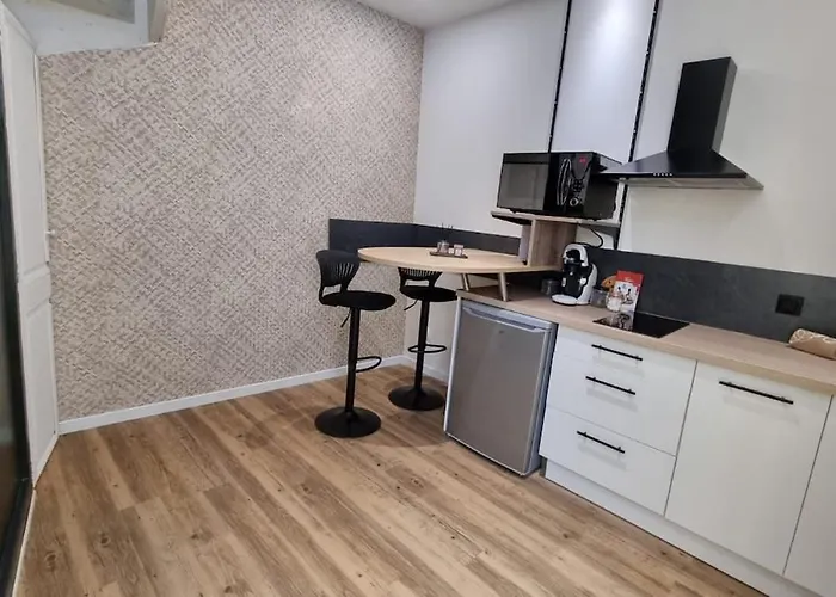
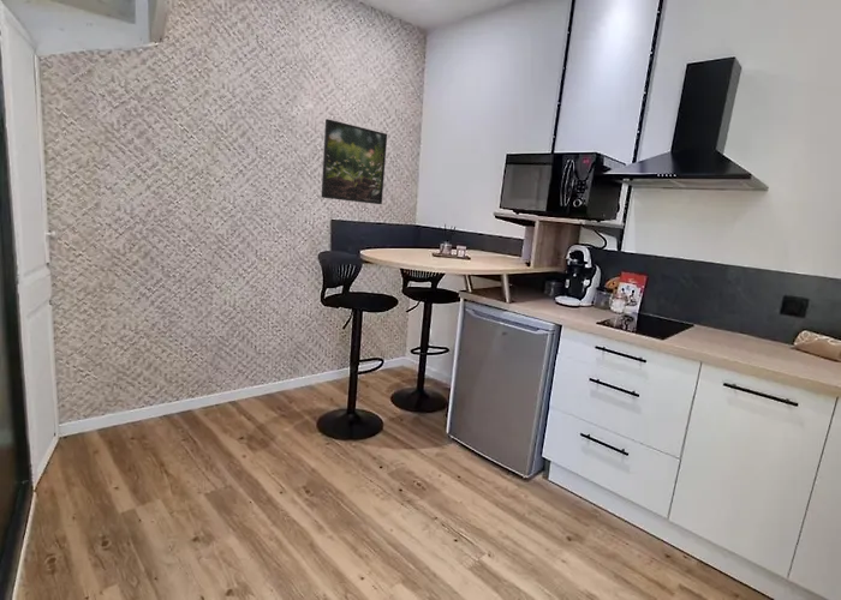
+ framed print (354, 164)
